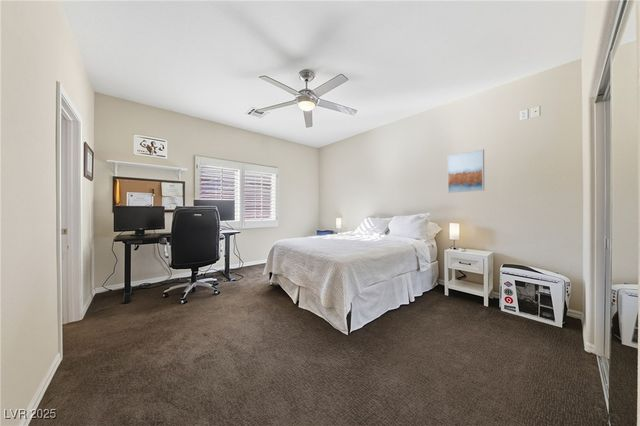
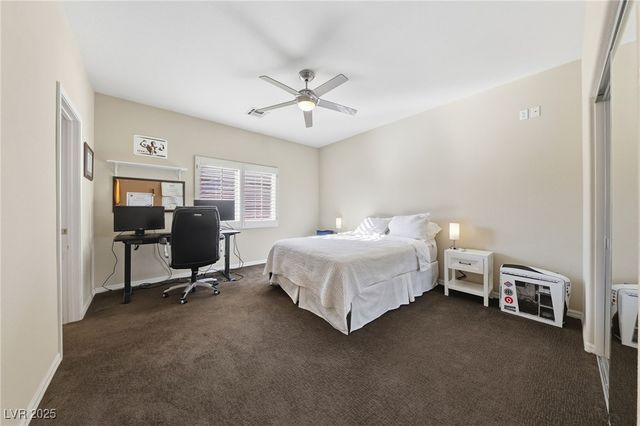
- wall art (464, 172)
